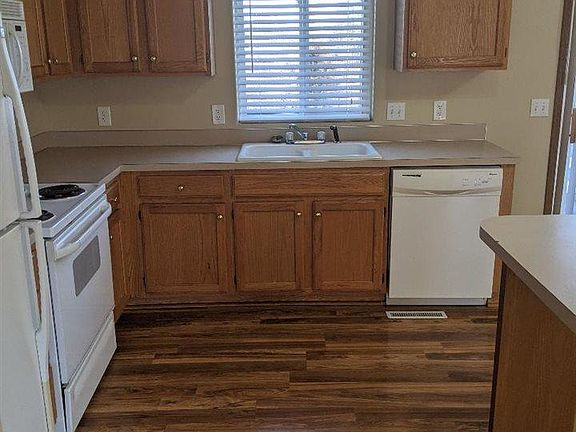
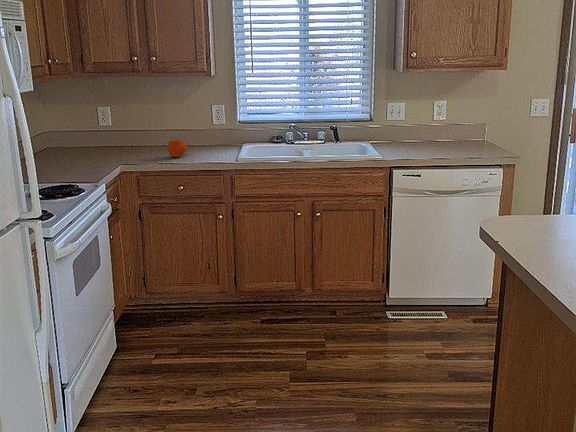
+ fruit (176, 148)
